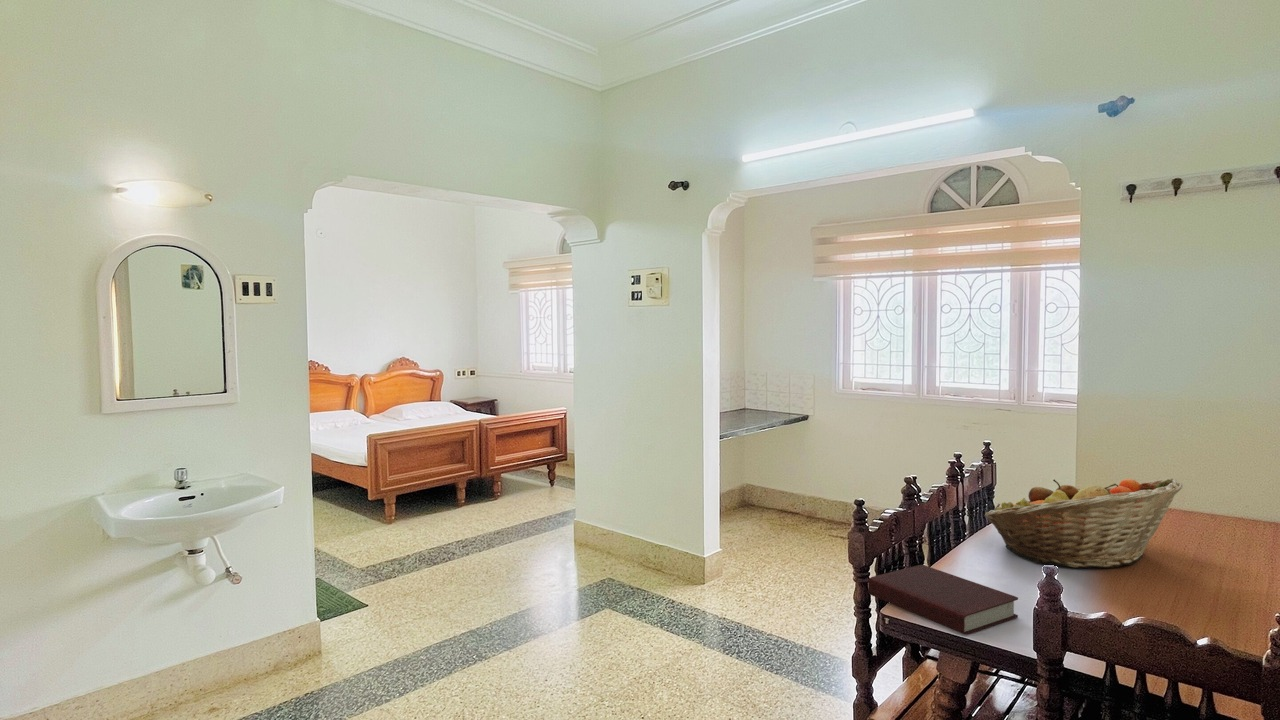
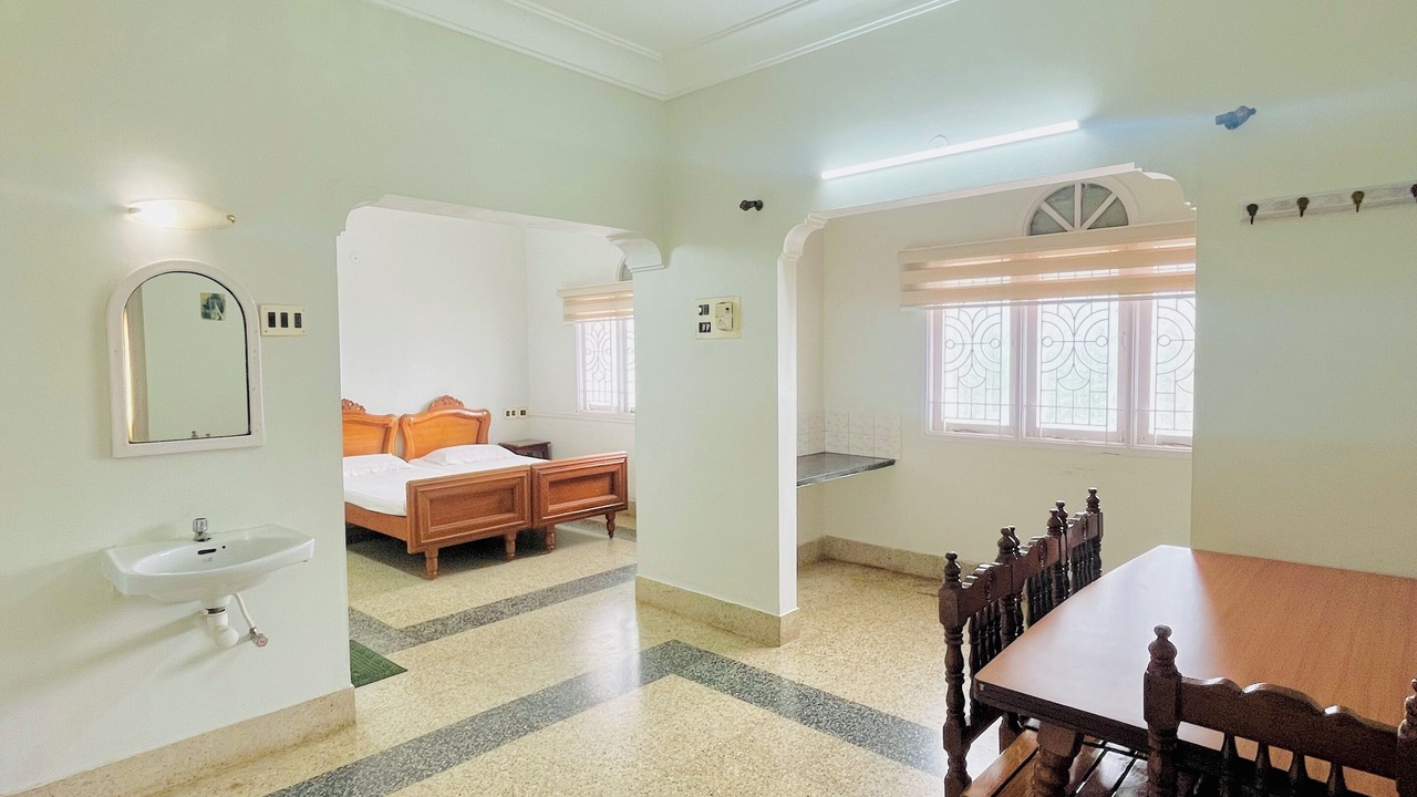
- book (940, 596)
- fruit basket (1081, 513)
